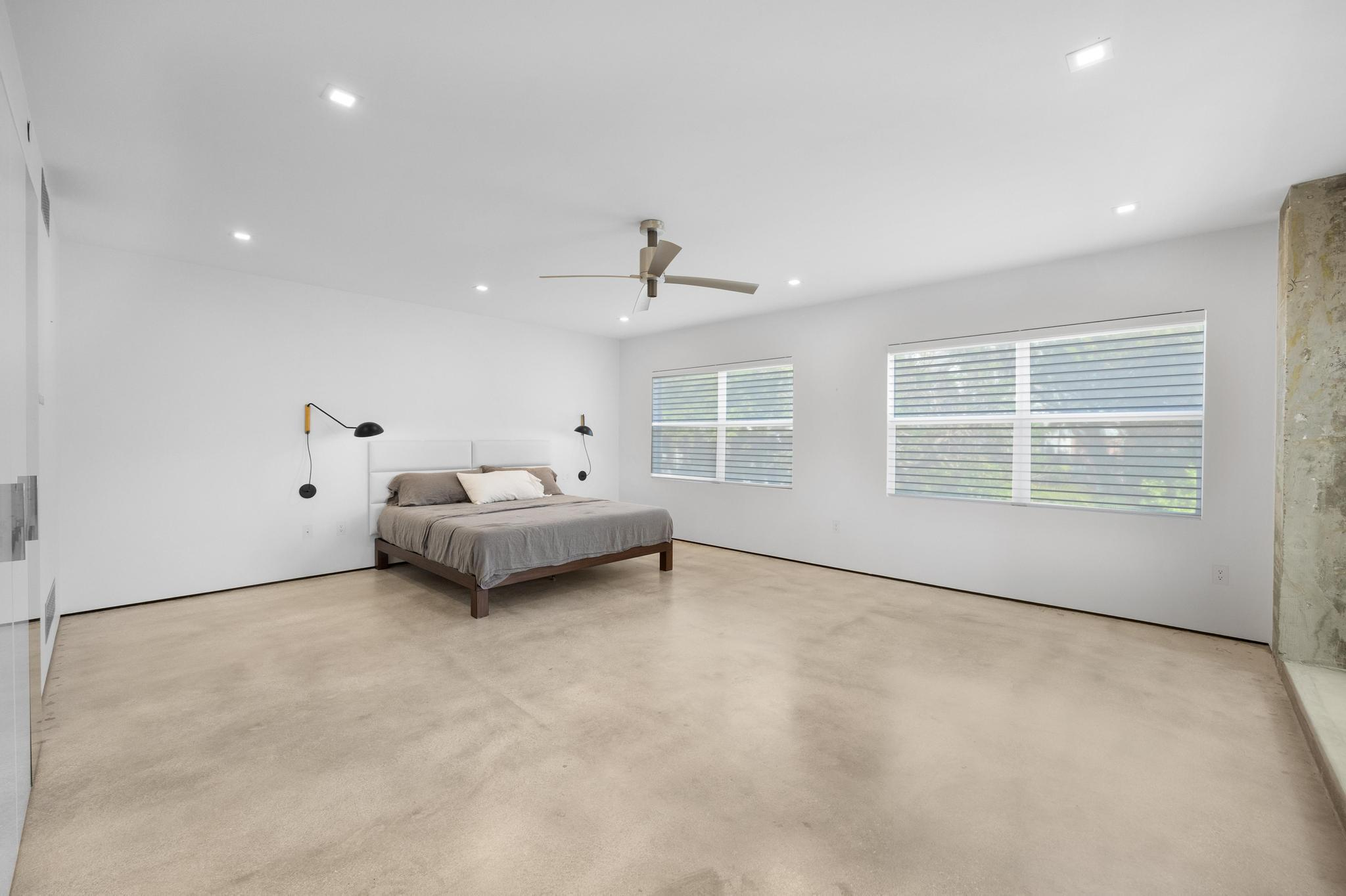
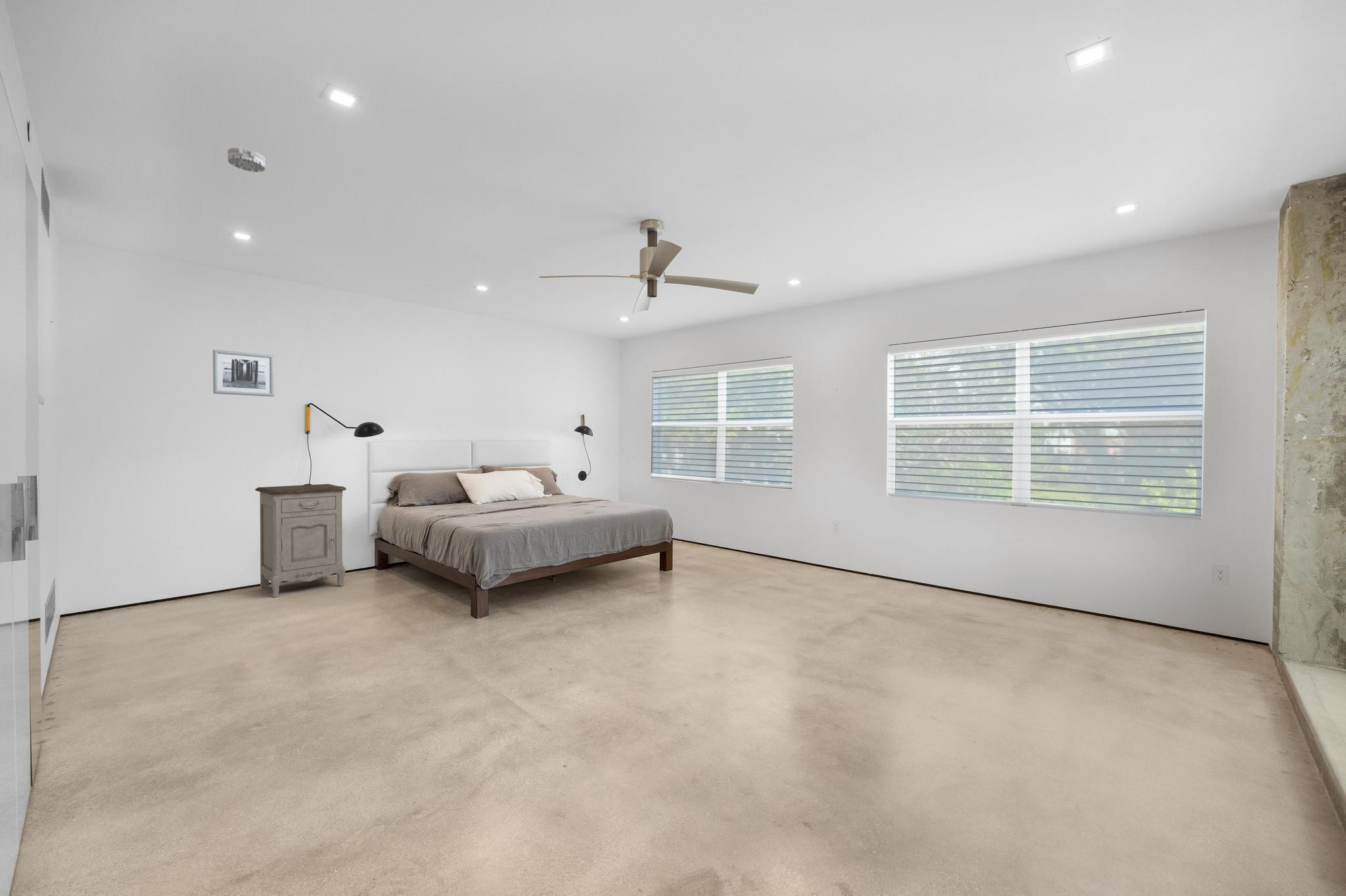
+ nightstand (303, 537)
+ smoke detector (246, 159)
+ wall art (244, 374)
